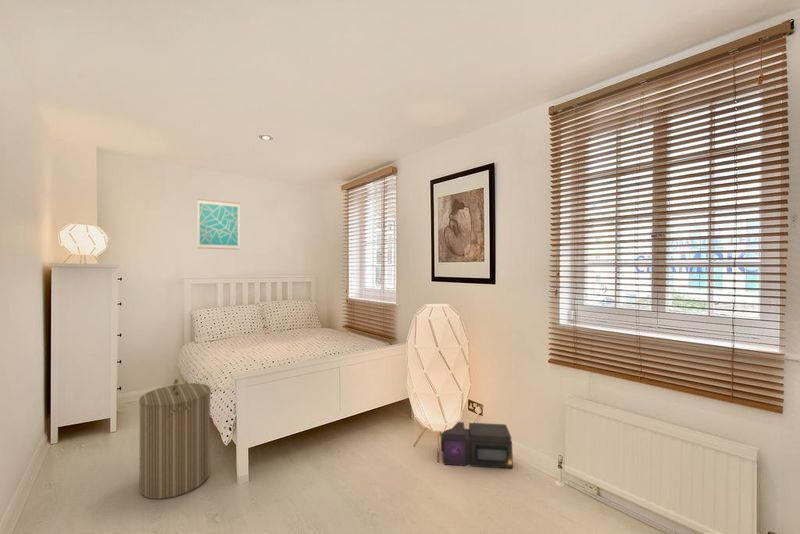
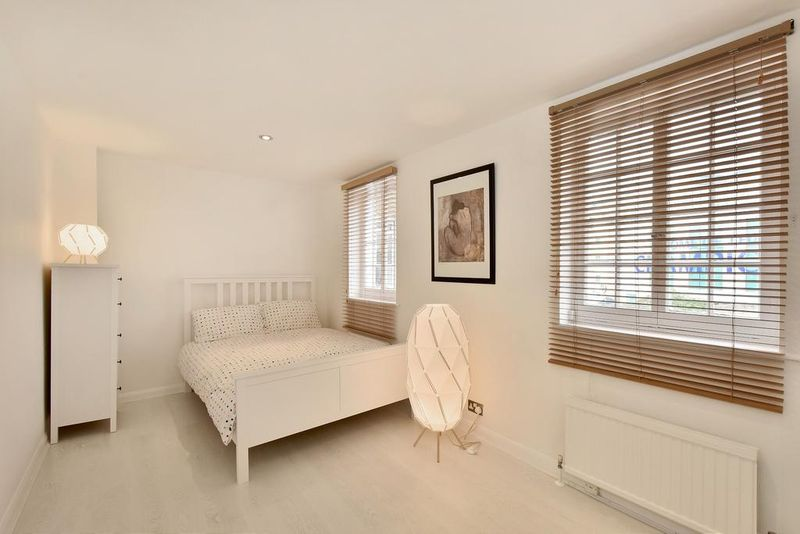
- wall art (219, 225)
- laundry hamper (176, 429)
- air purifier (475, 443)
